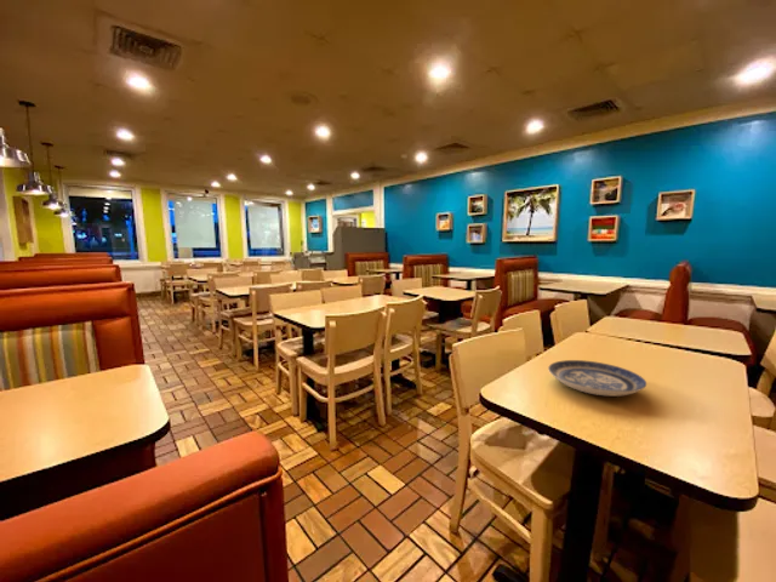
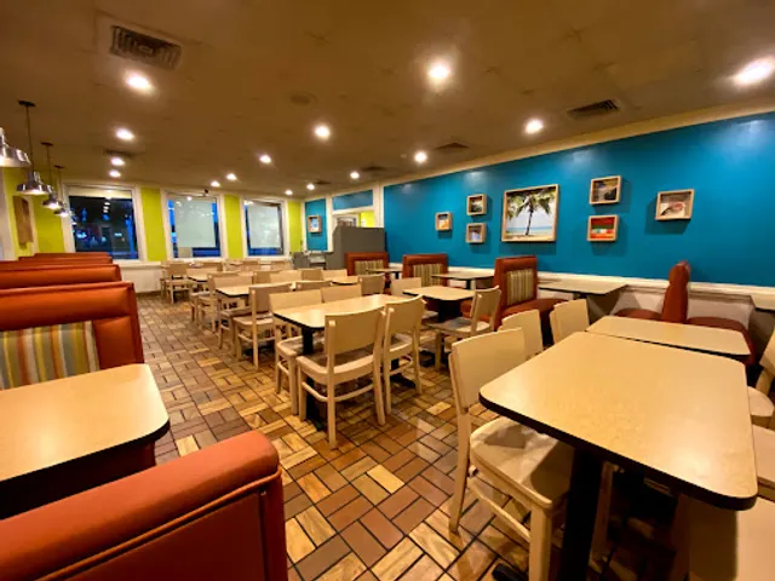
- plate (593, 380)
